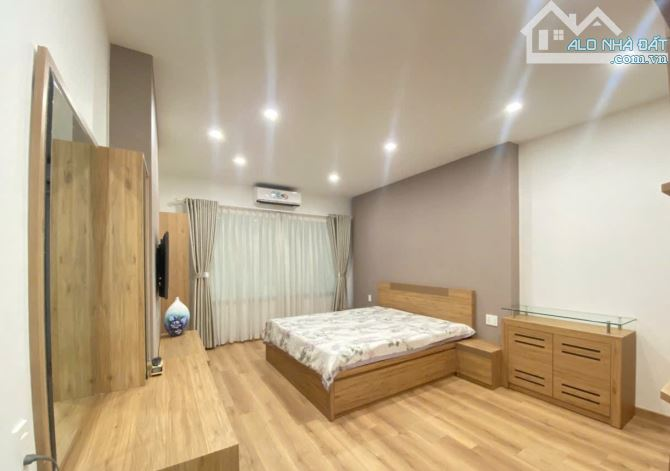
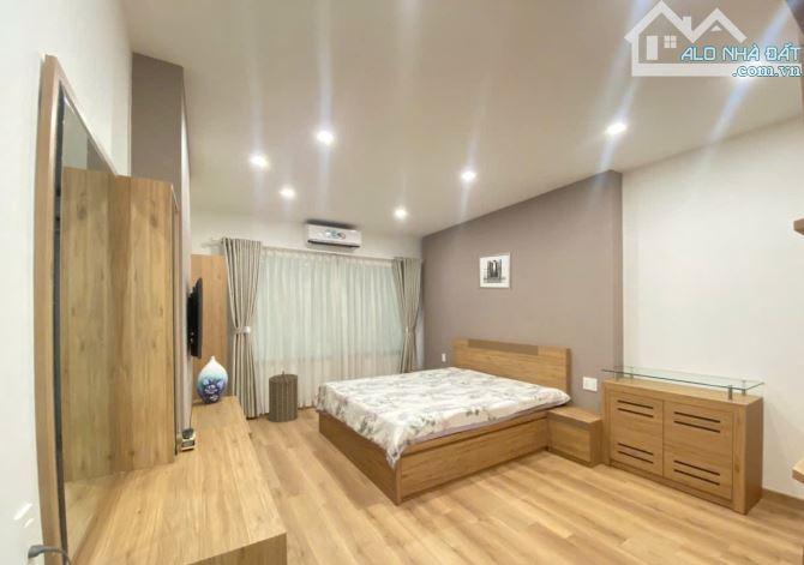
+ wall art (493, 271)
+ laundry hamper (283, 393)
